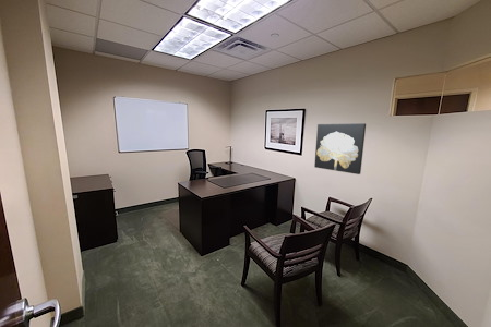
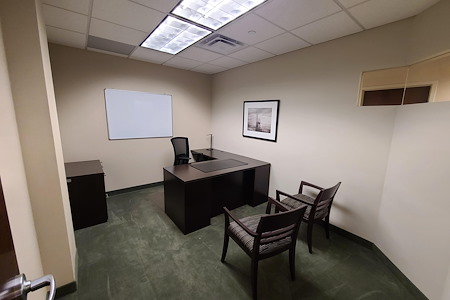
- wall art (337, 147)
